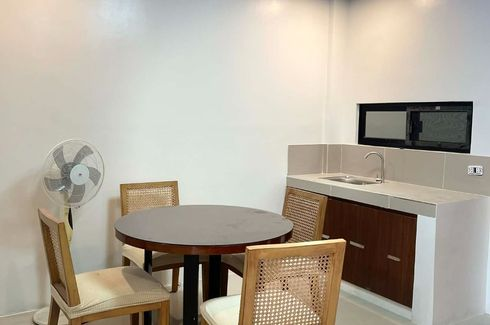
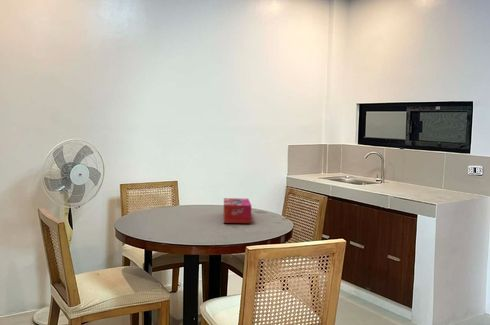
+ tissue box (236, 210)
